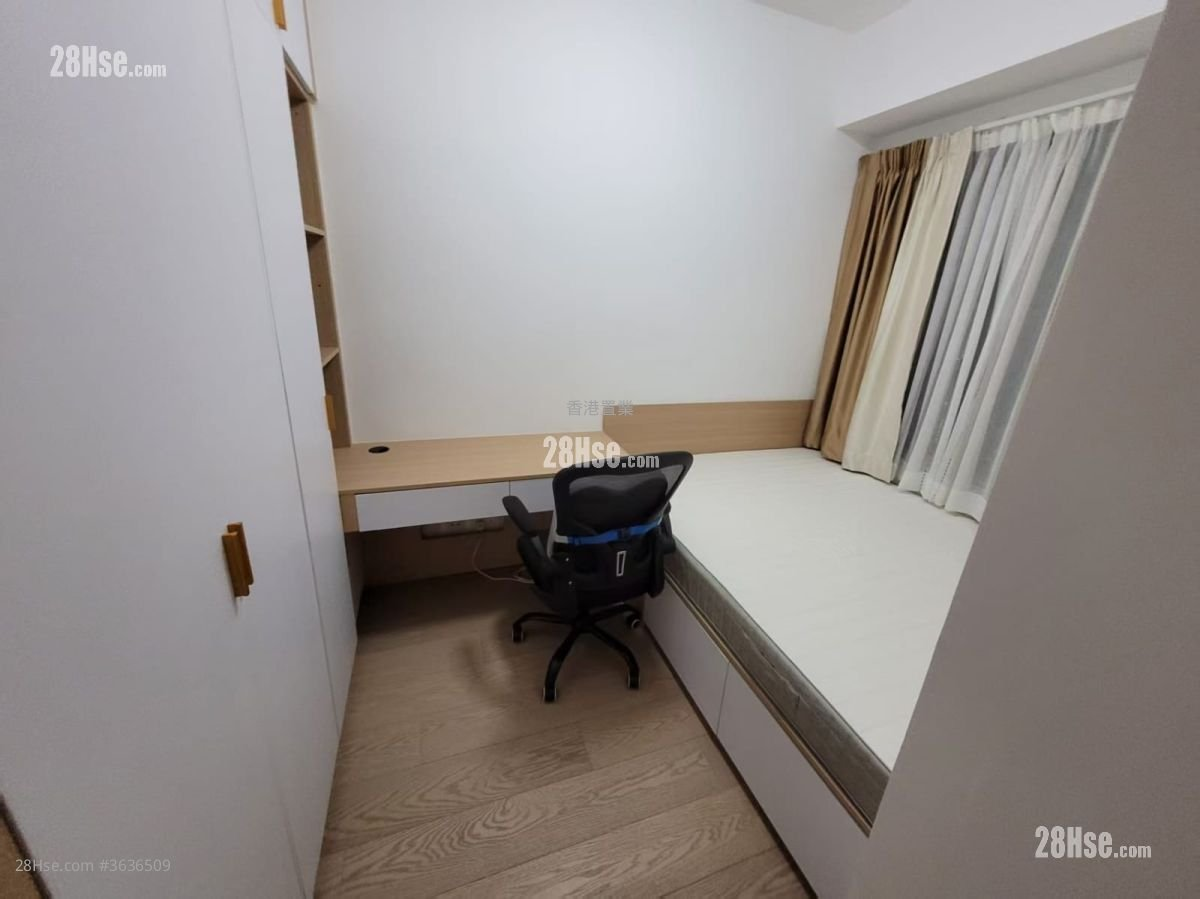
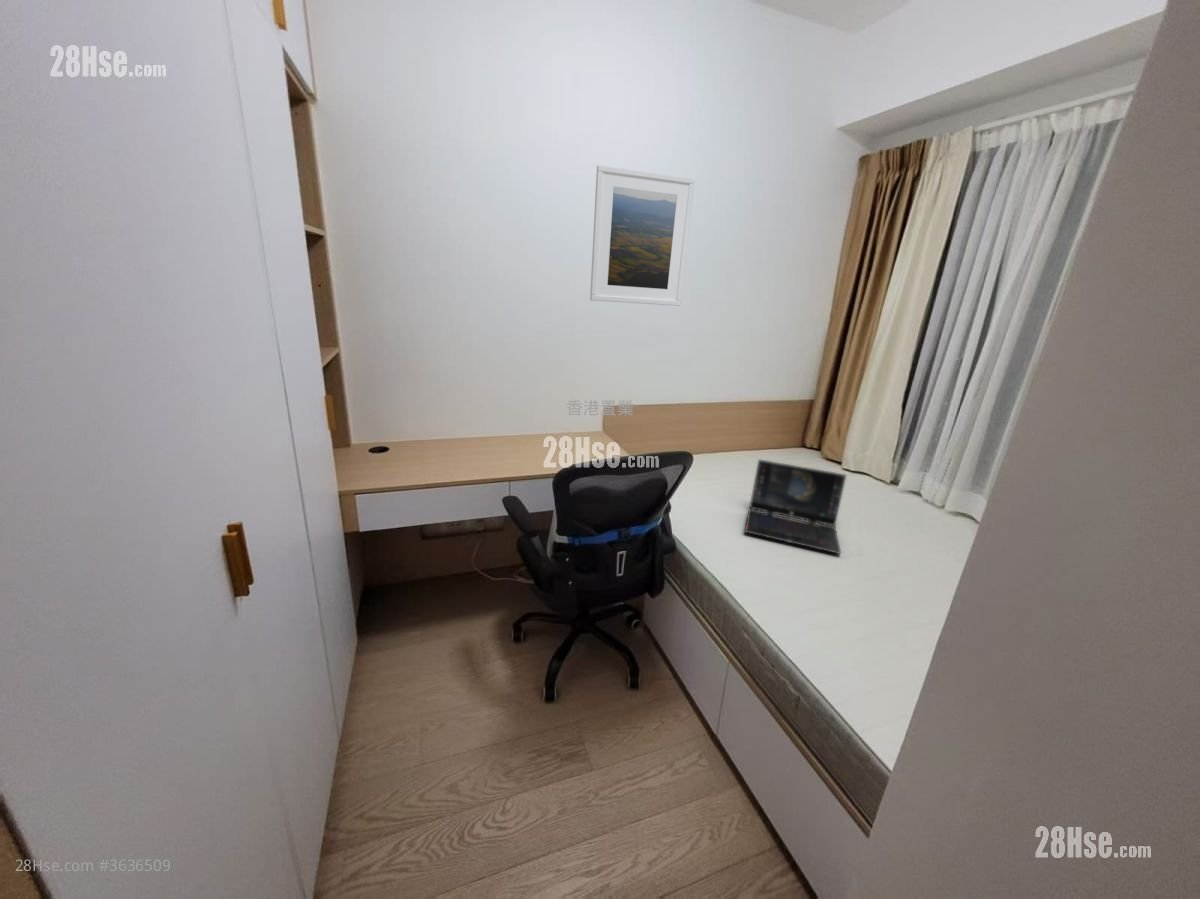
+ laptop computer (795, 504)
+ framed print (641, 240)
